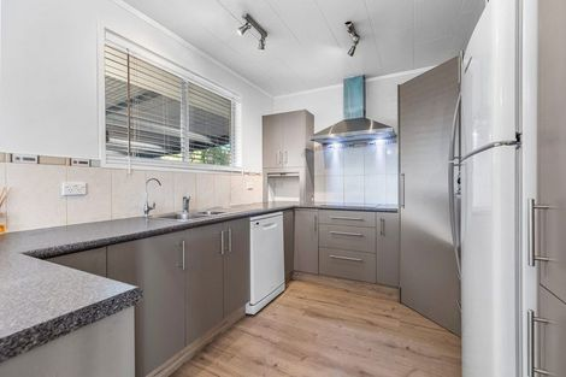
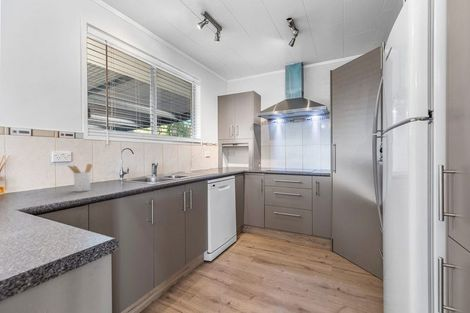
+ utensil holder (79, 177)
